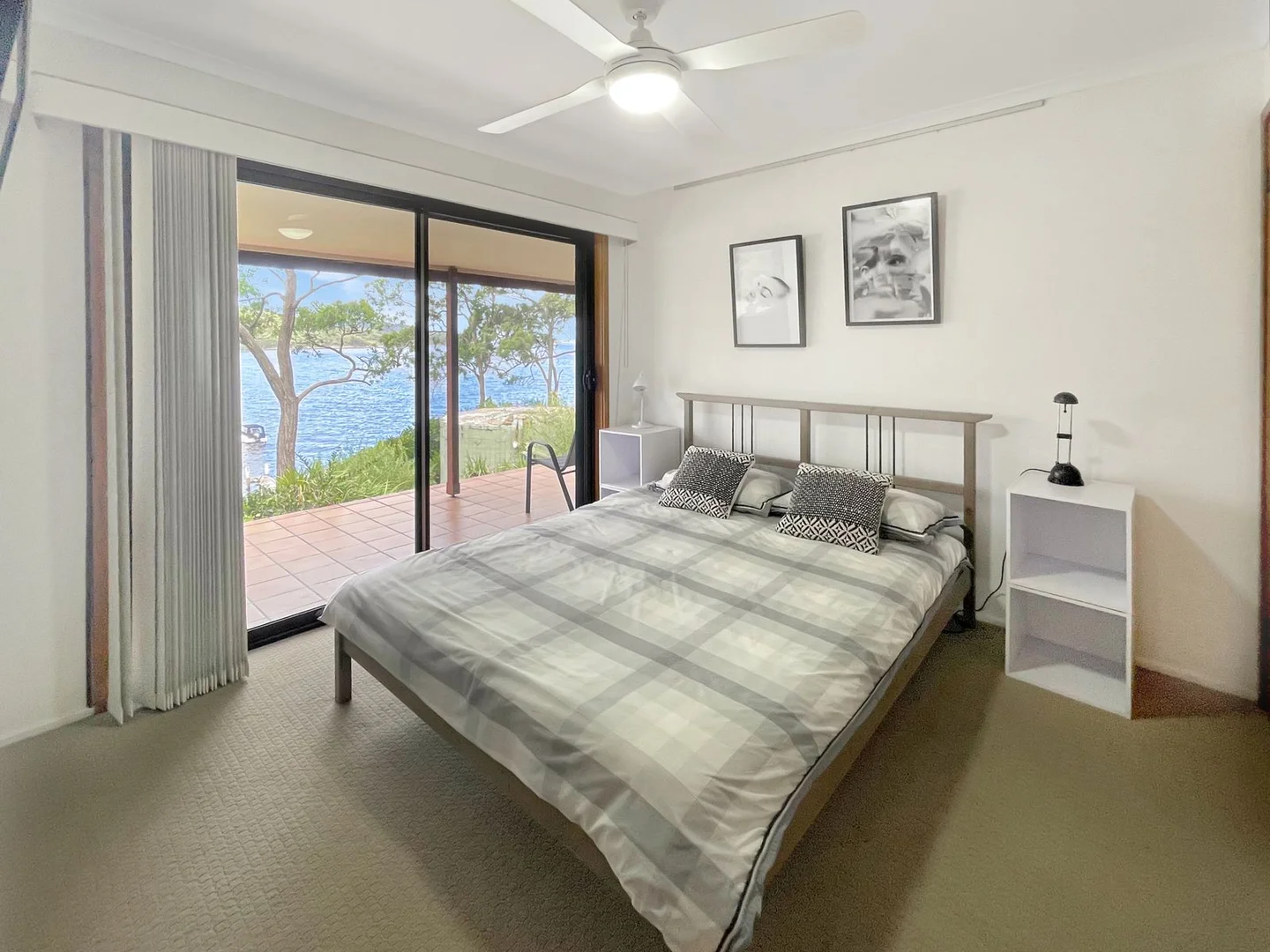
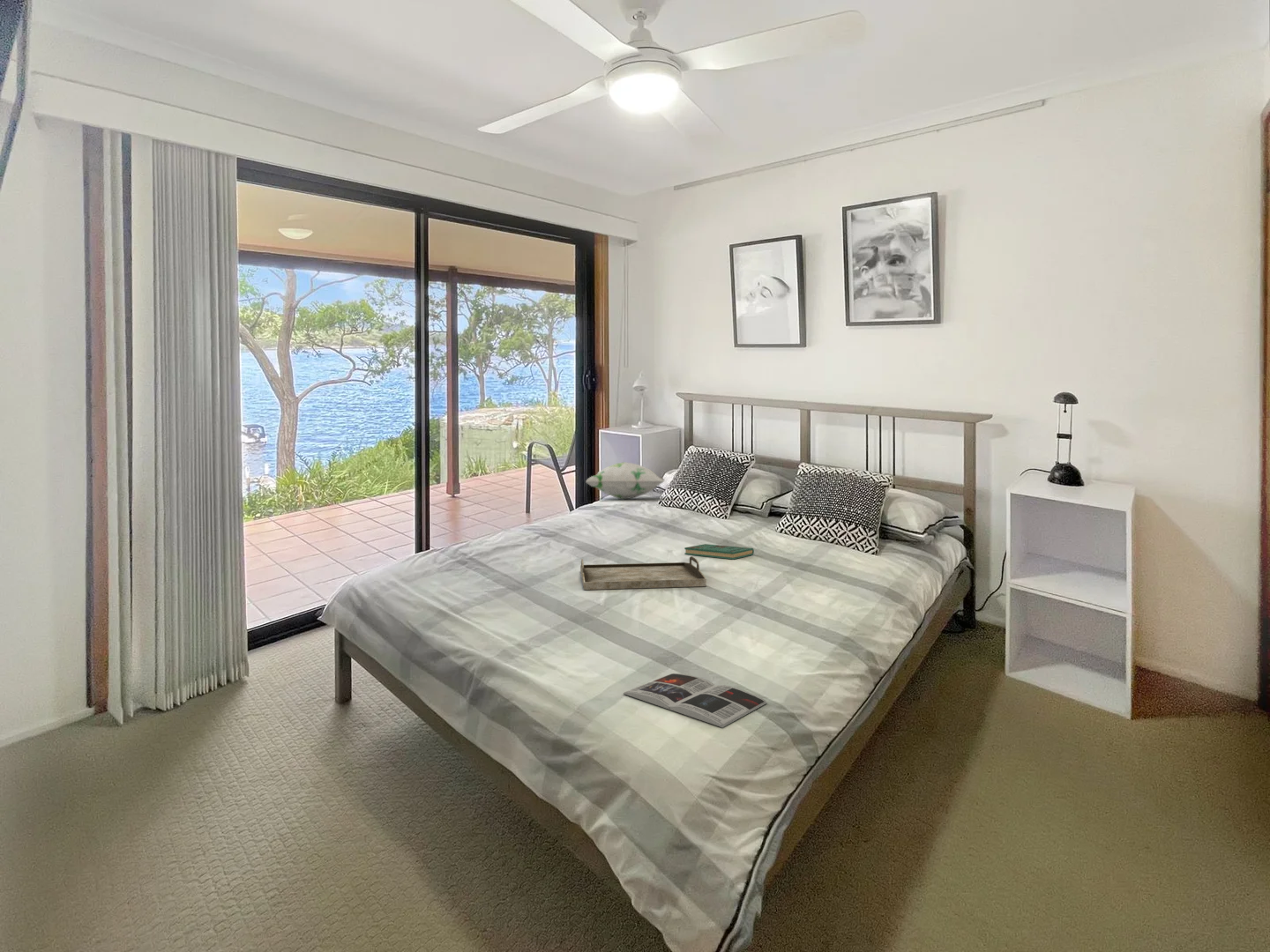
+ magazine (693, 695)
+ serving tray (639, 569)
+ decorative pillow (627, 480)
+ book (719, 551)
